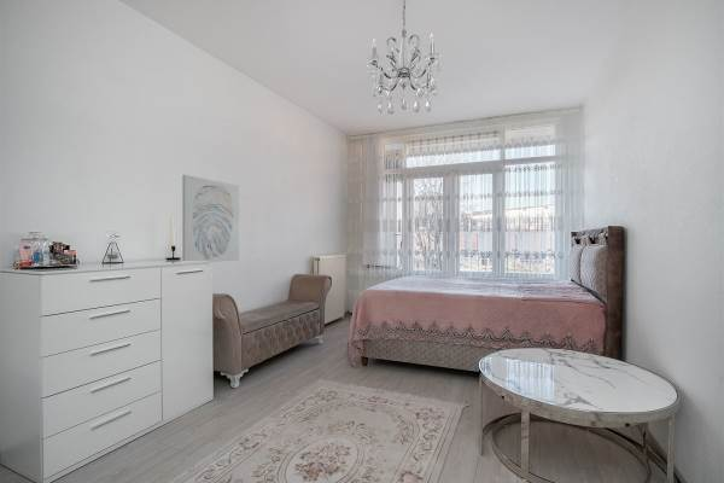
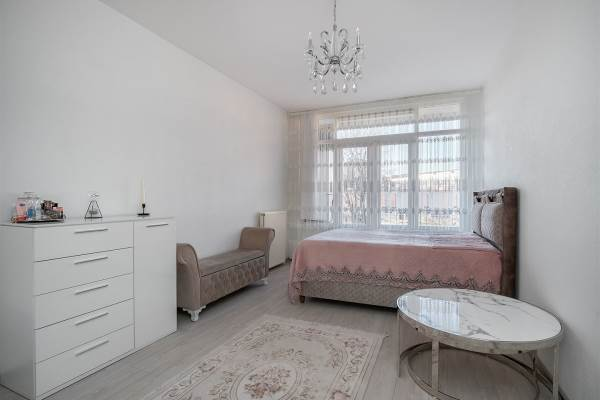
- wall art (212, 221)
